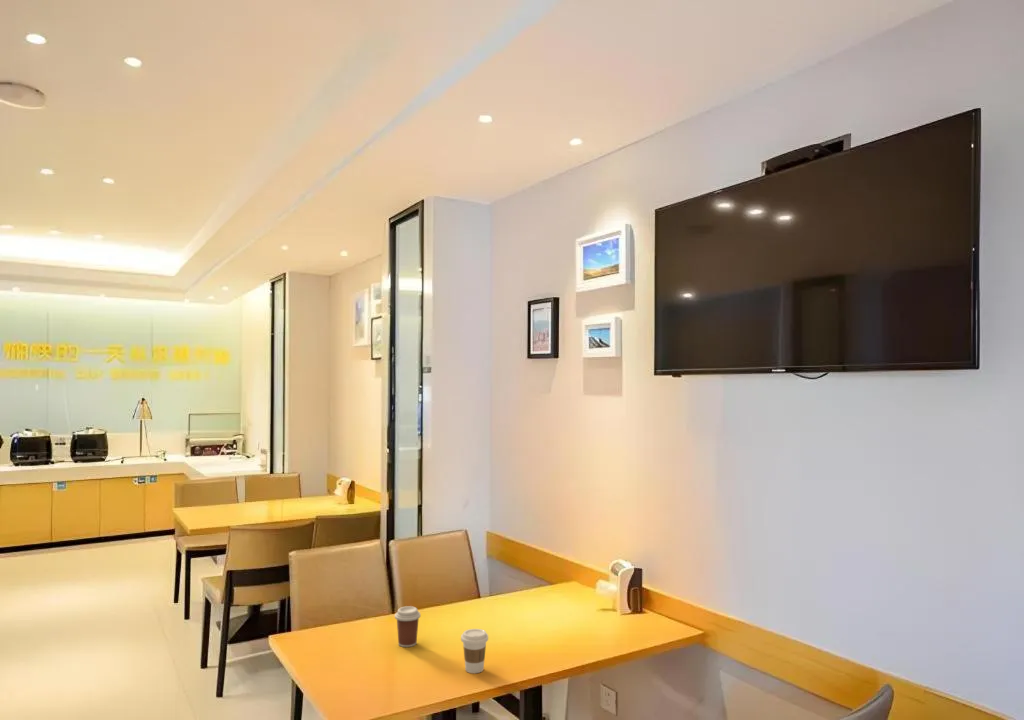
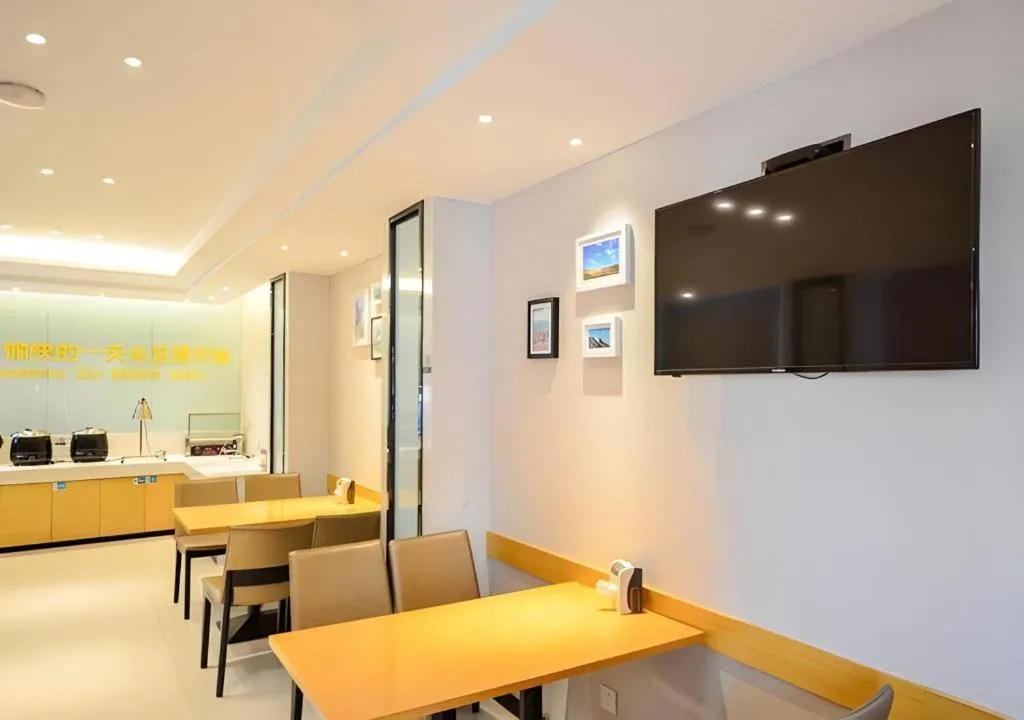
- coffee cup (407, 626)
- coffee cup (474, 650)
